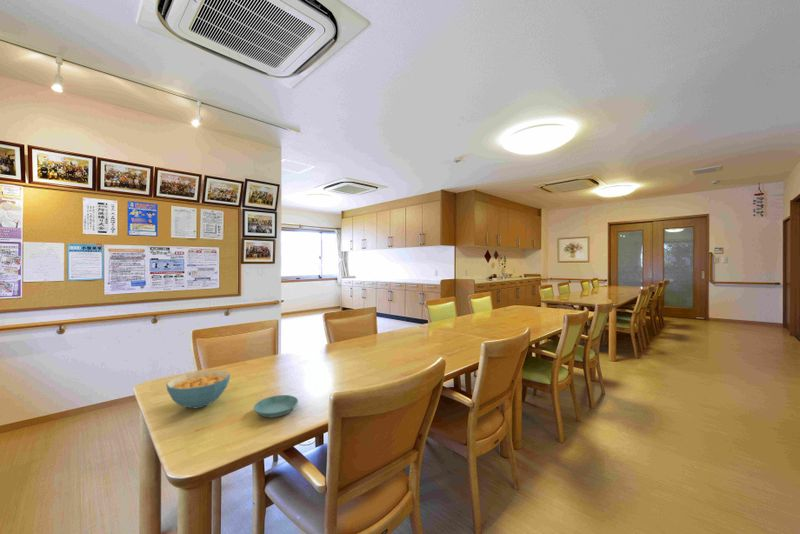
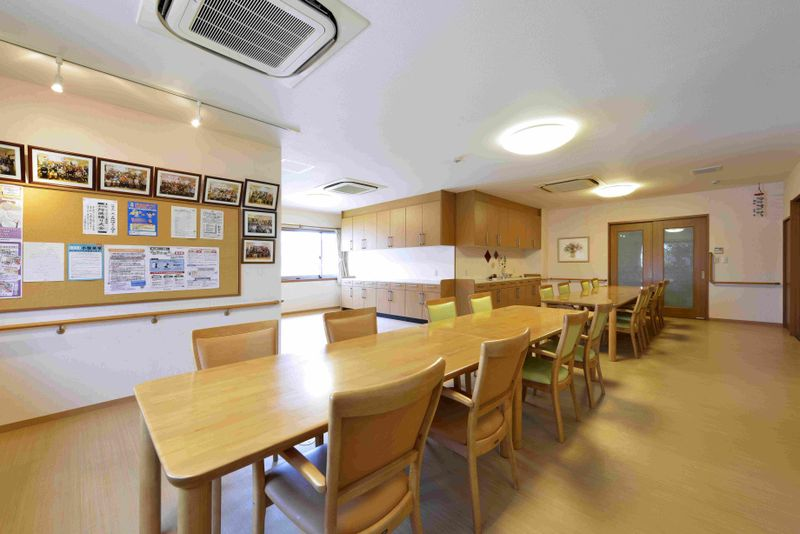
- saucer (276, 407)
- cereal bowl (199, 391)
